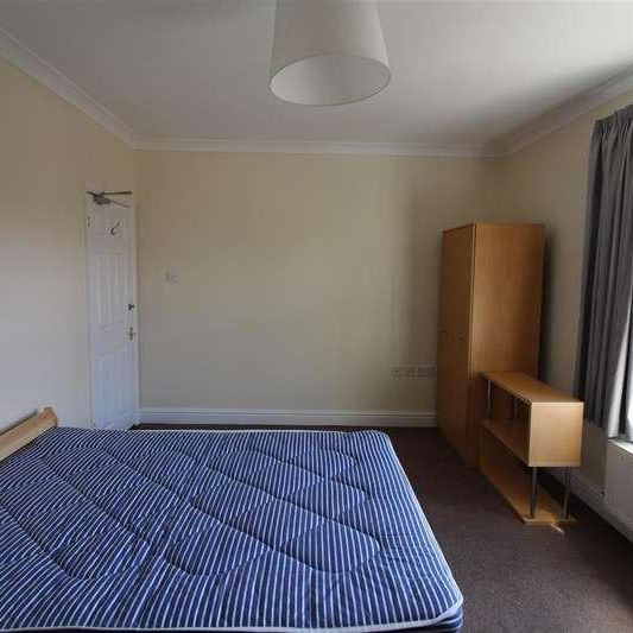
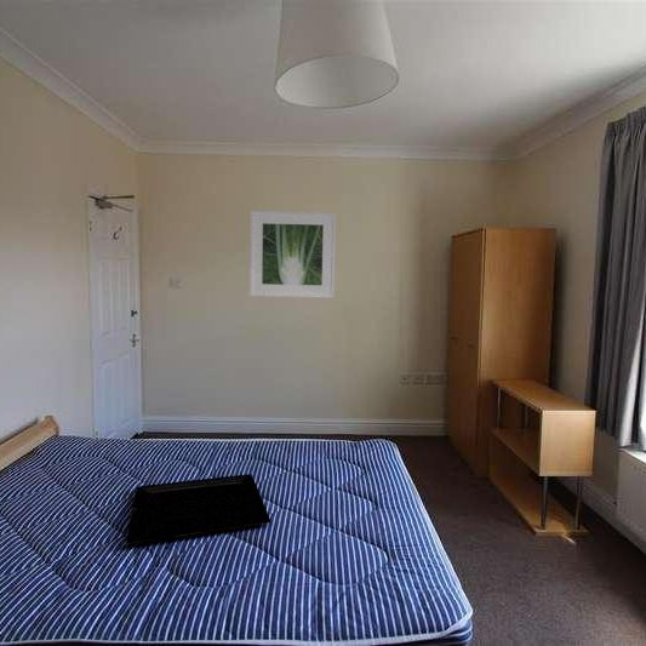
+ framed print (292, 255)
+ tray (198, 503)
